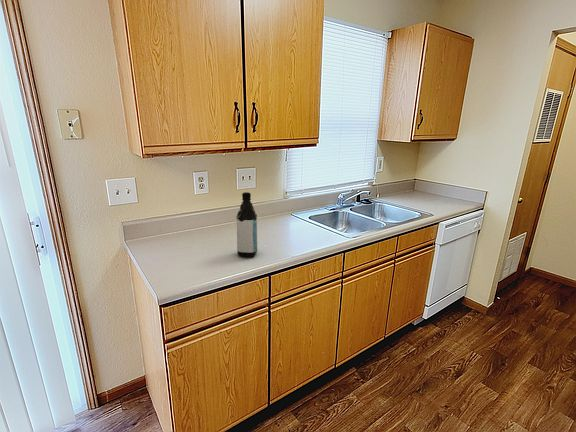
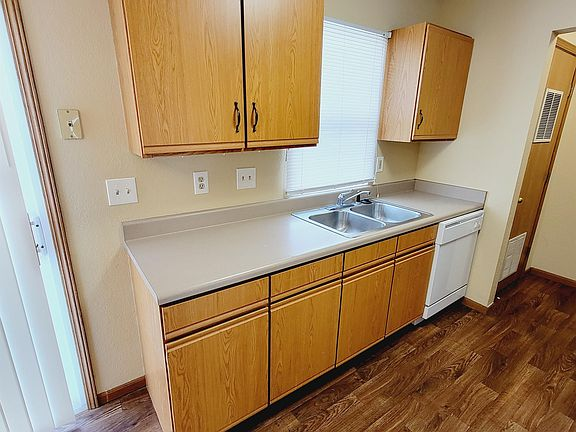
- water bottle (246, 224)
